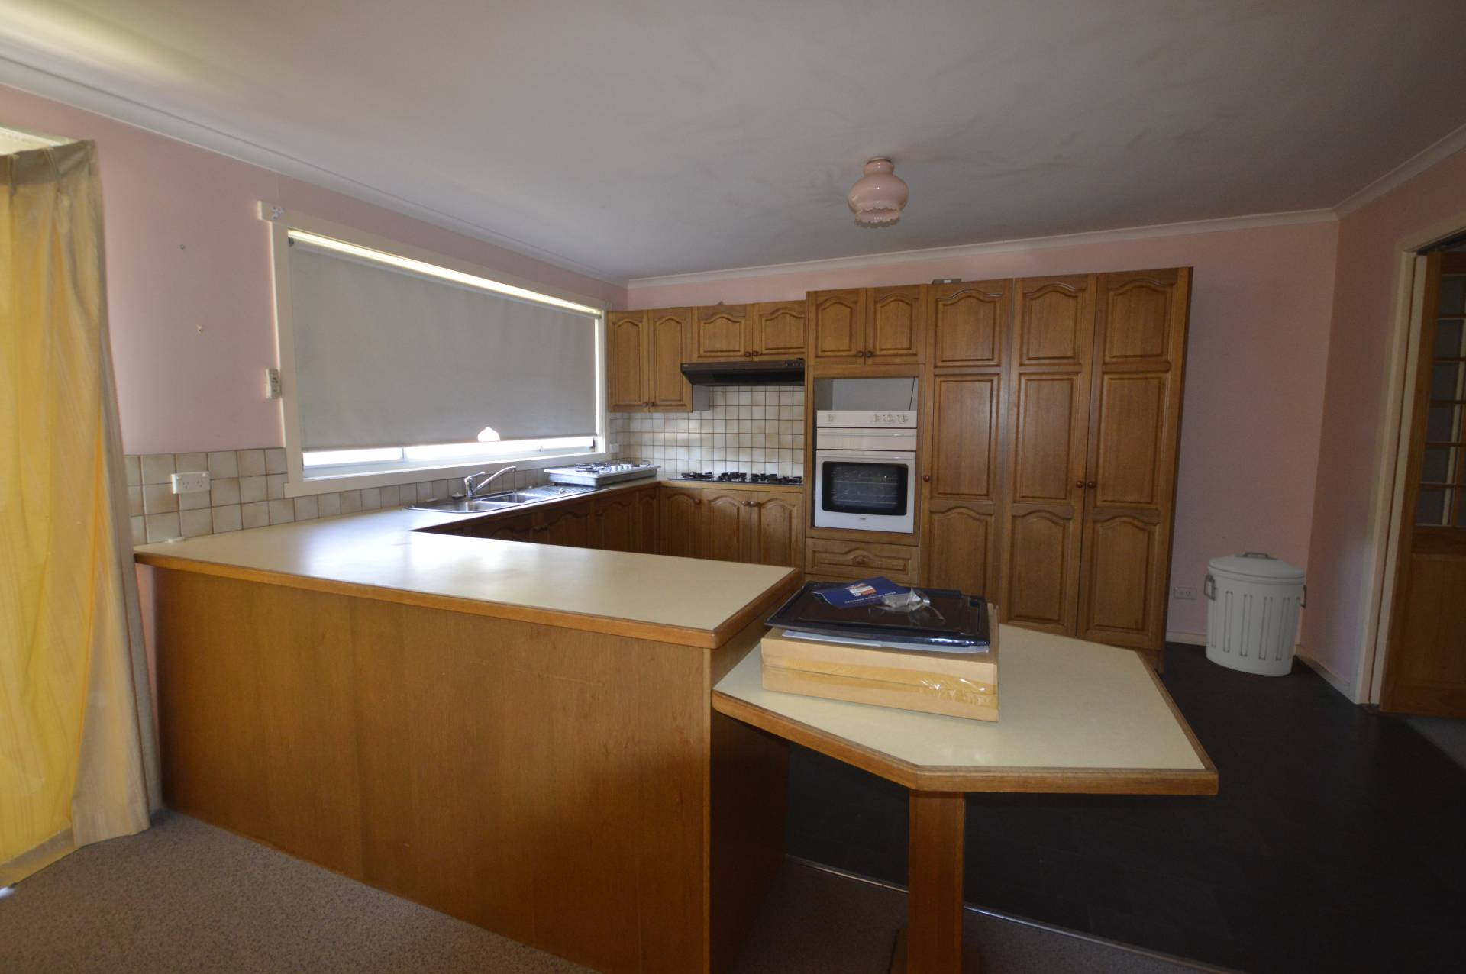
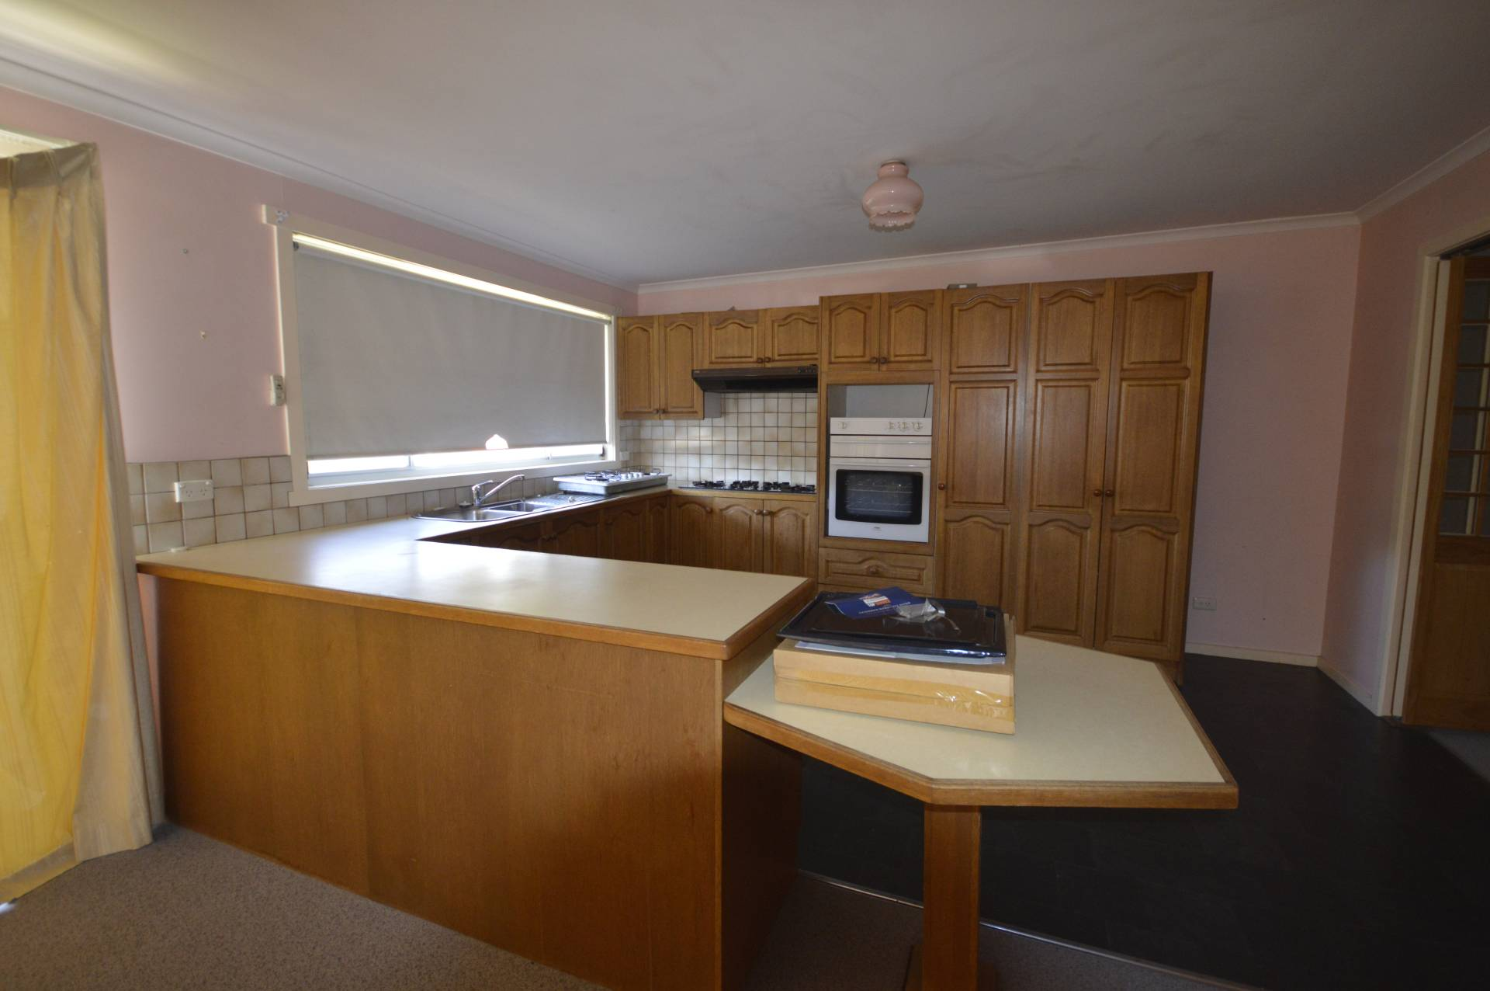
- trash can (1252, 609)
